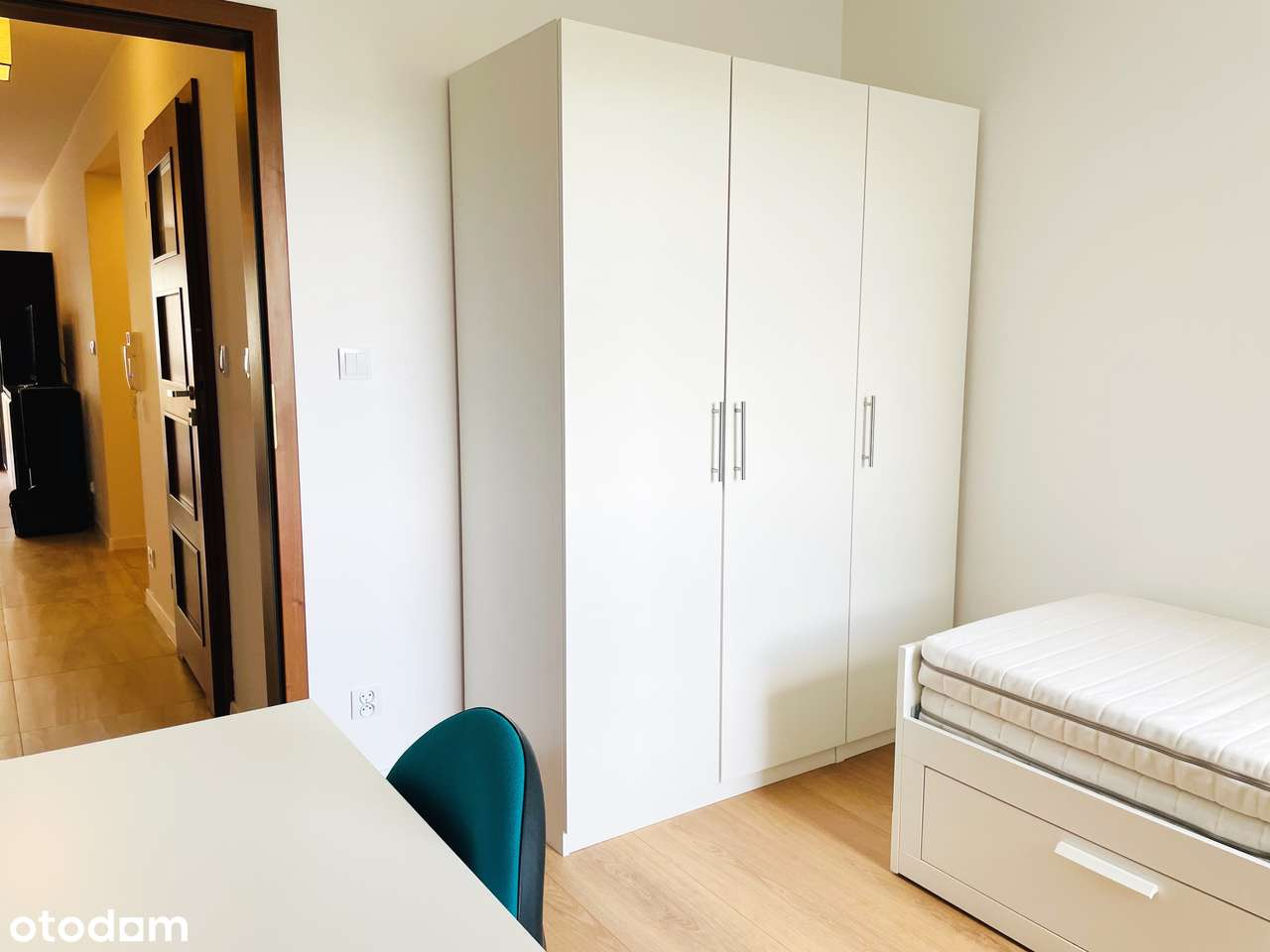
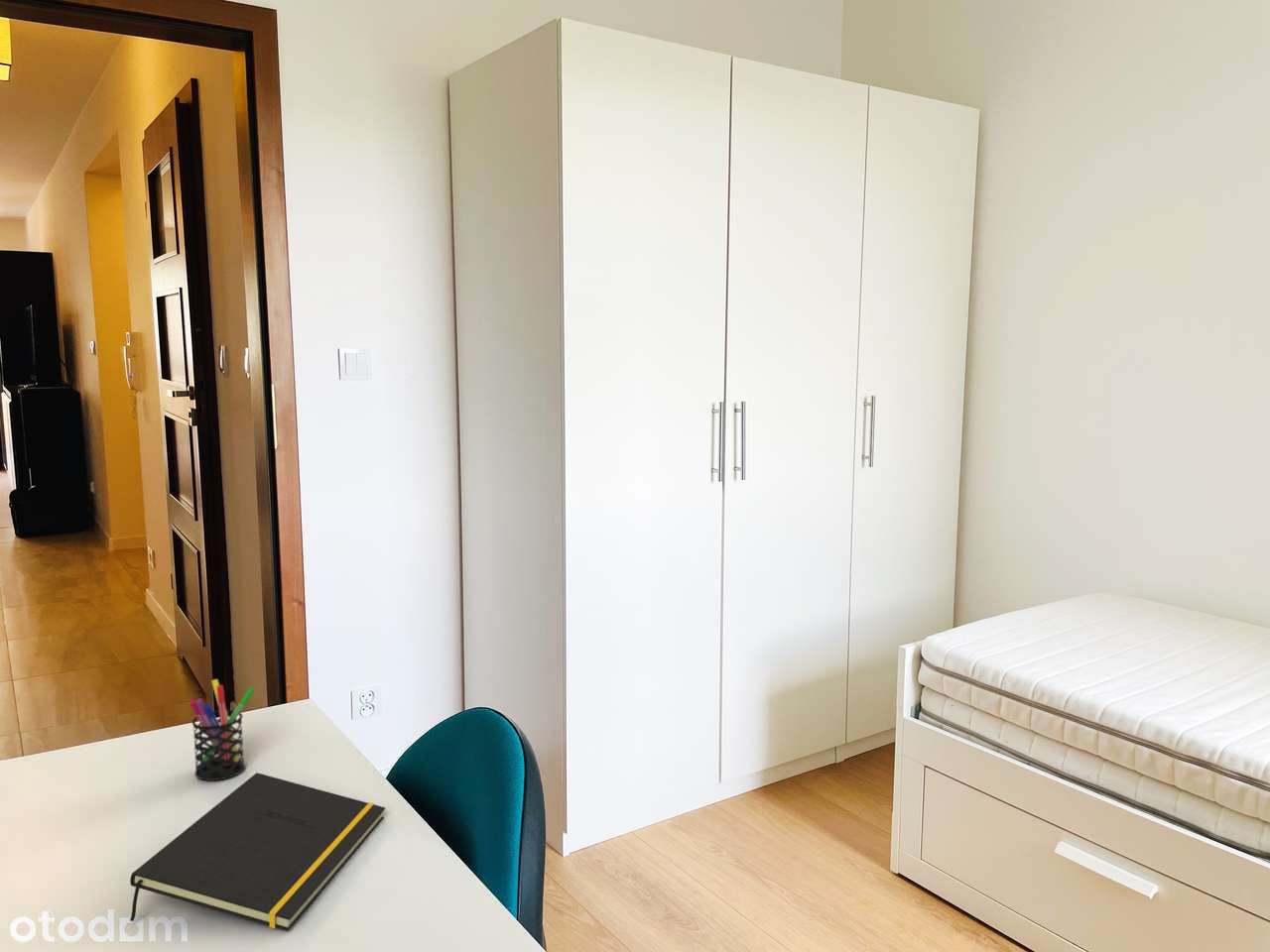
+ notepad (270, 843)
+ pen holder (223, 725)
